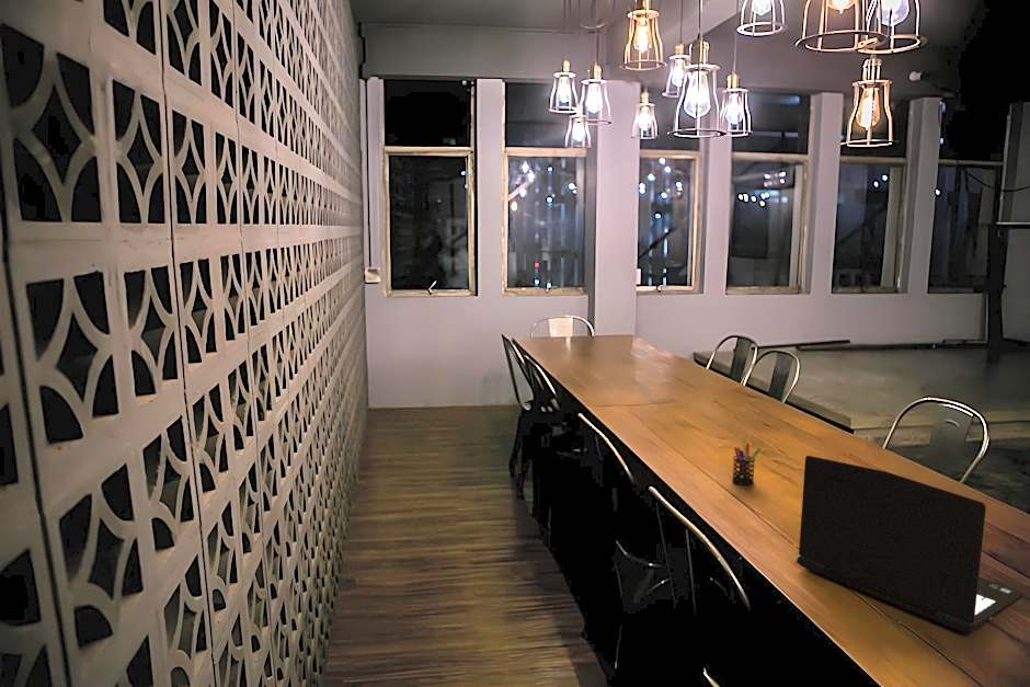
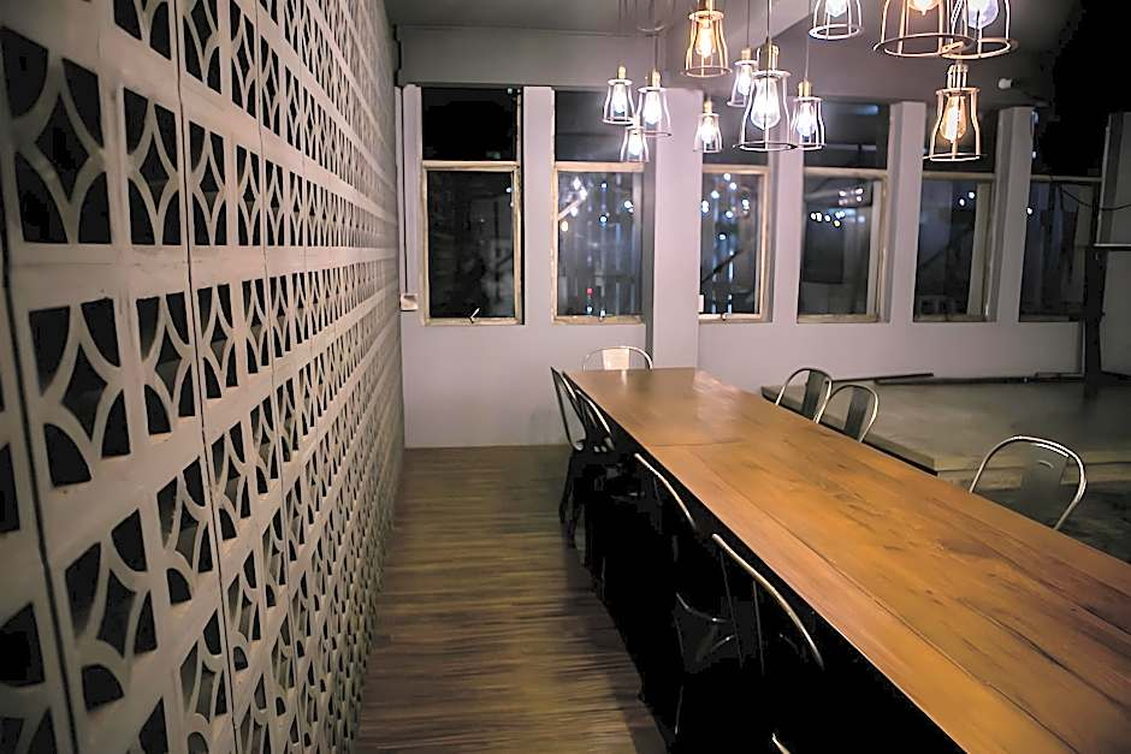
- laptop (911, 523)
- pen holder (746, 461)
